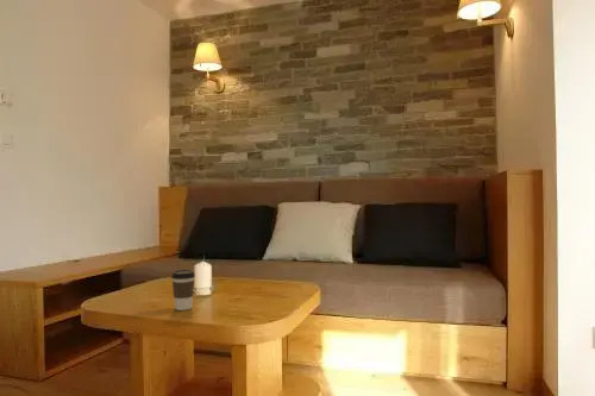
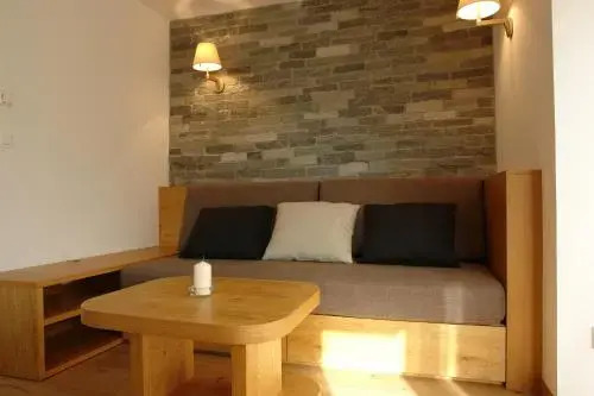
- coffee cup (183, 289)
